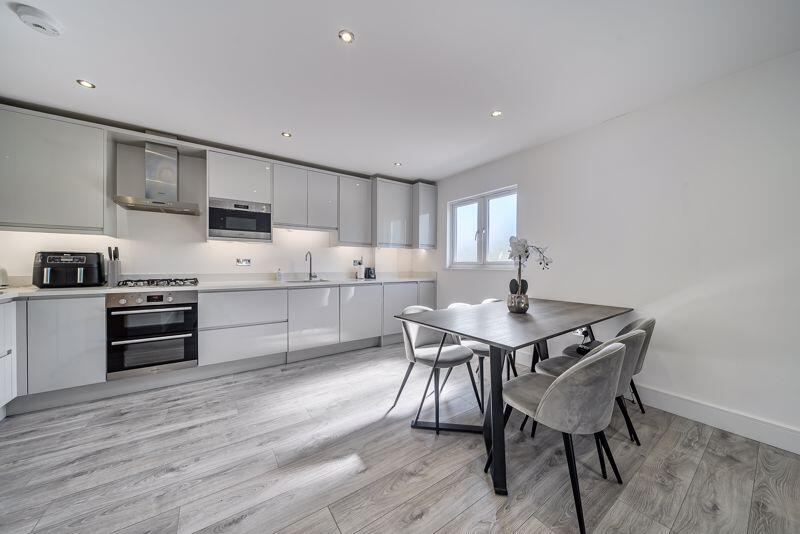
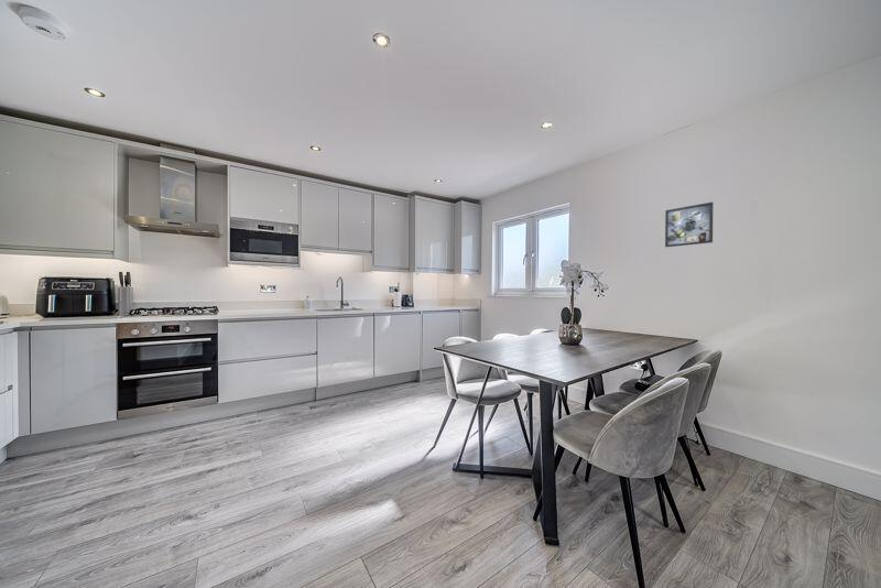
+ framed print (687, 226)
